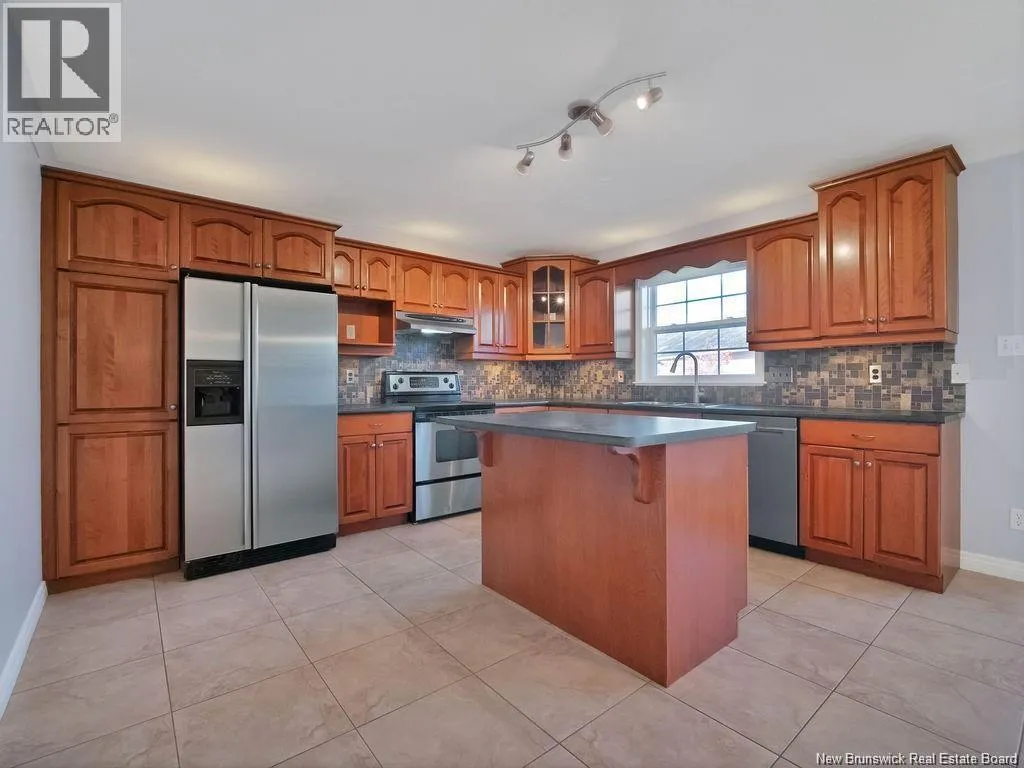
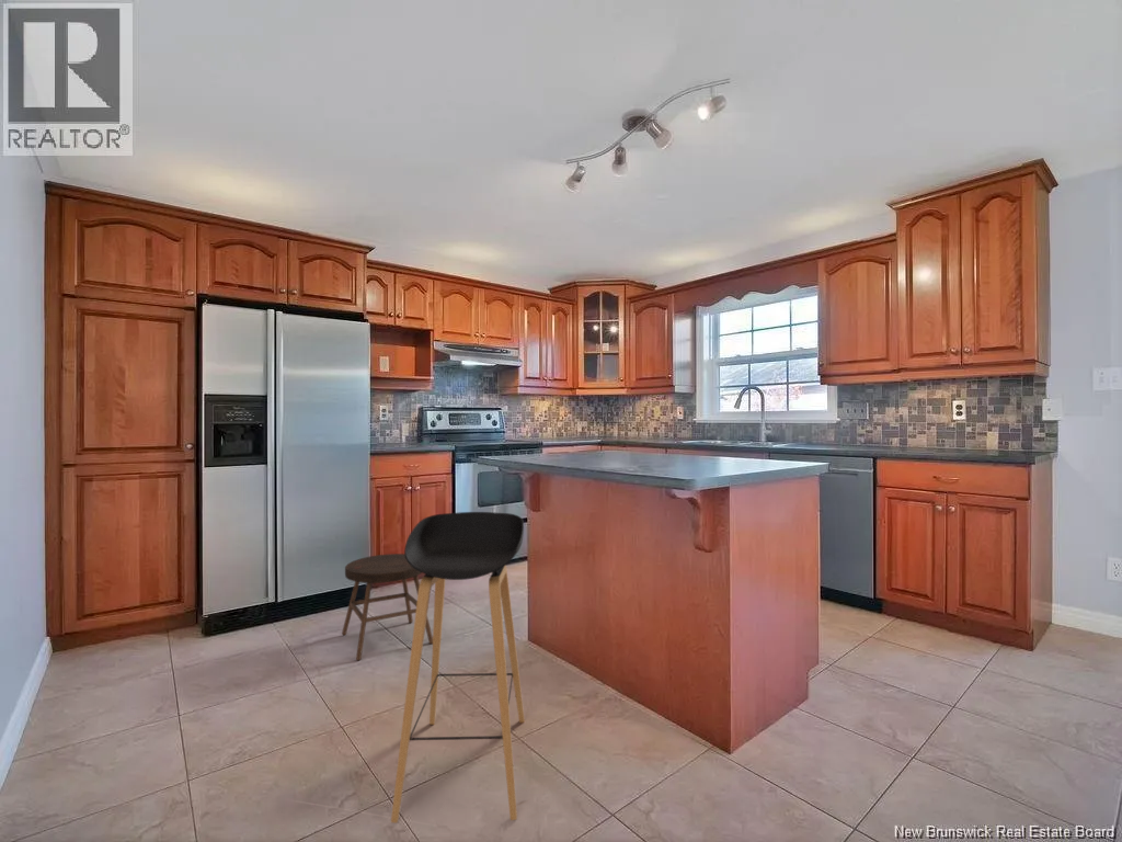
+ stool (440, 638)
+ stool (385, 600)
